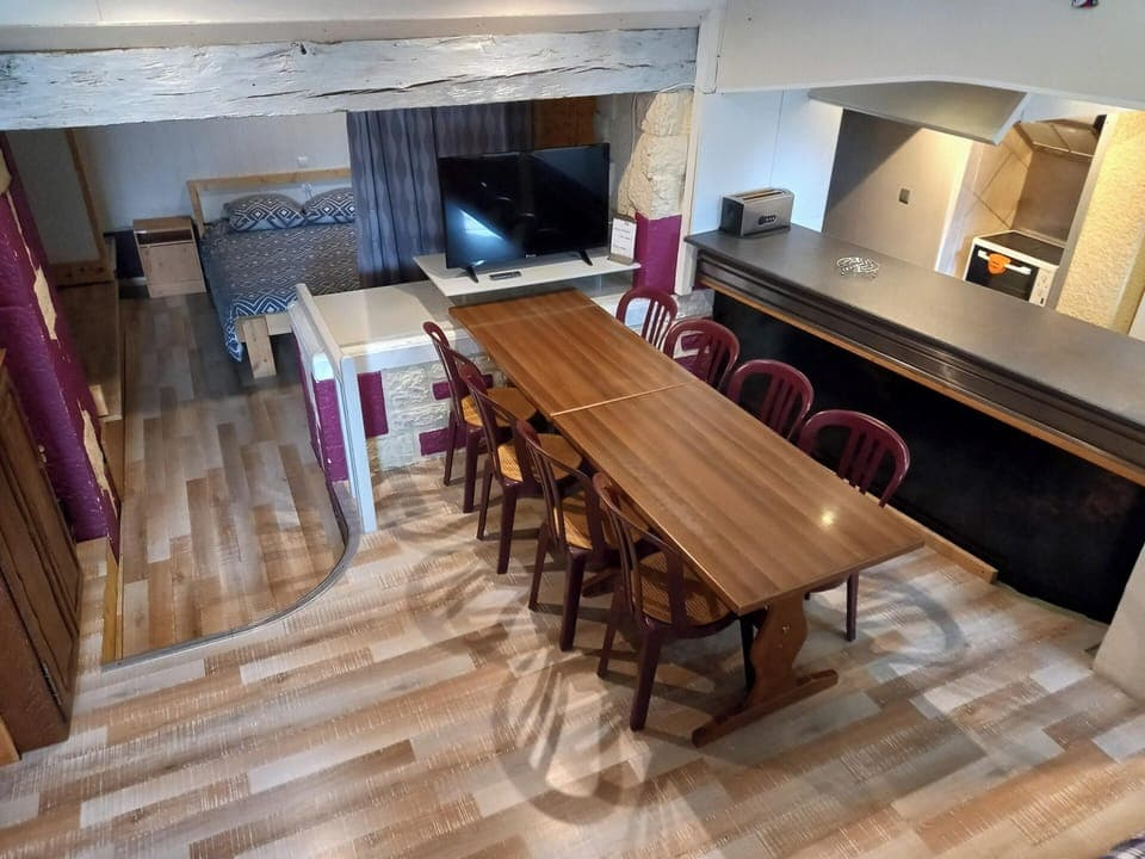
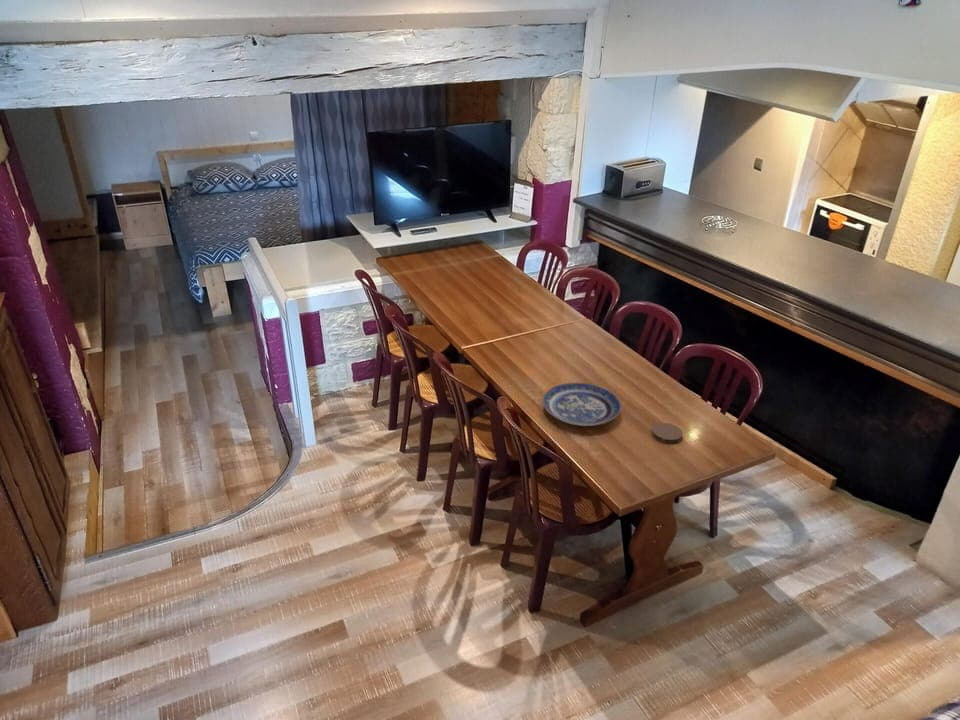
+ coaster (666, 432)
+ plate (581, 407)
